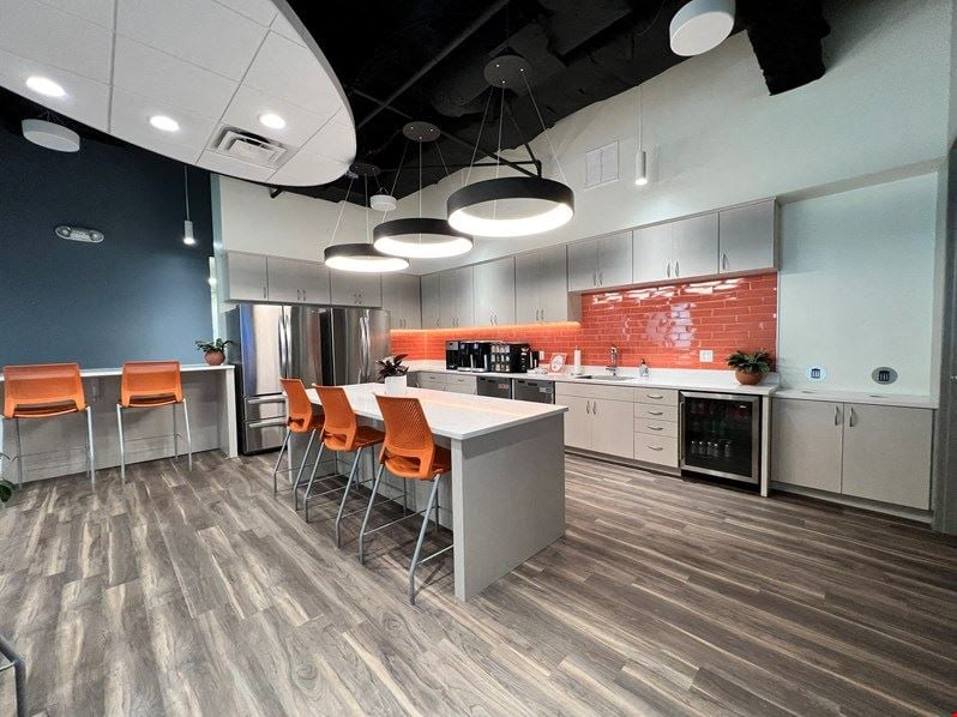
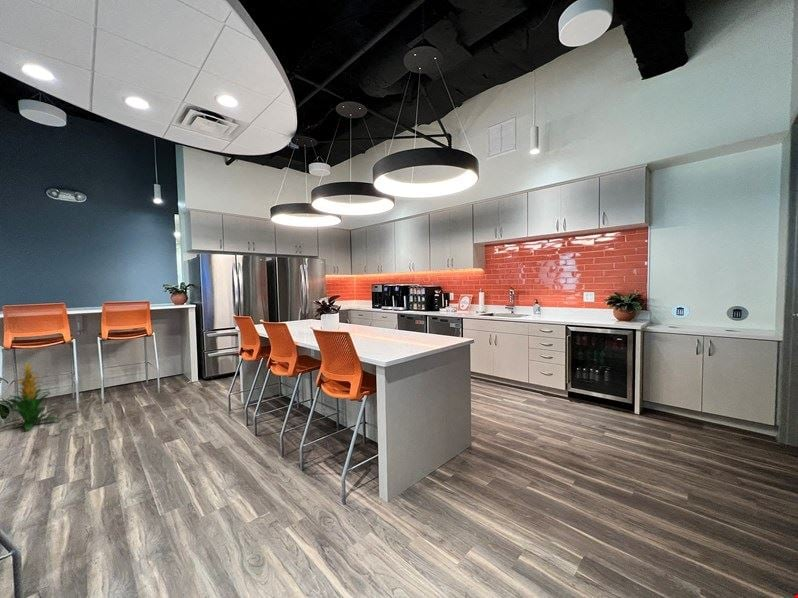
+ indoor plant (28, 393)
